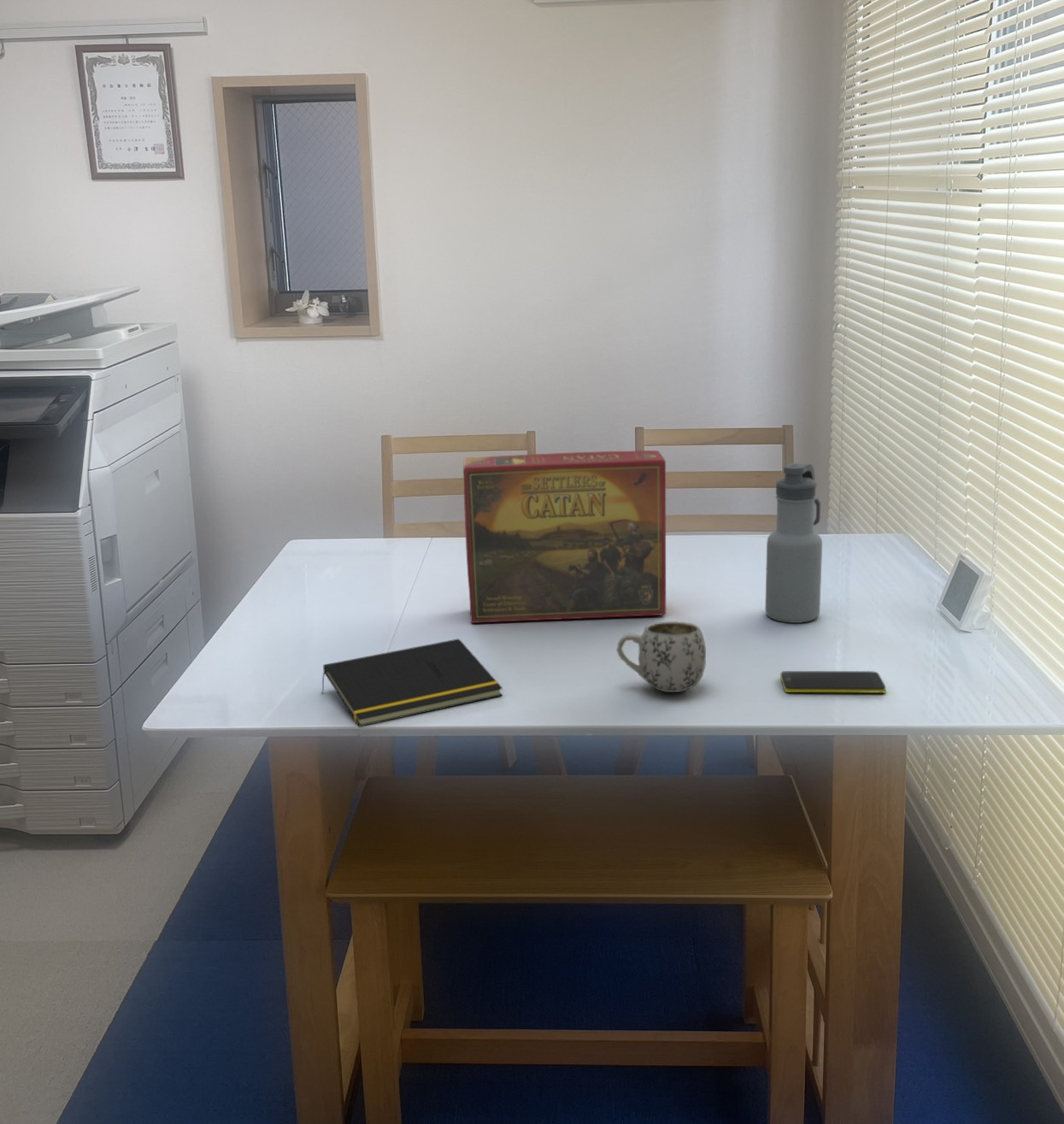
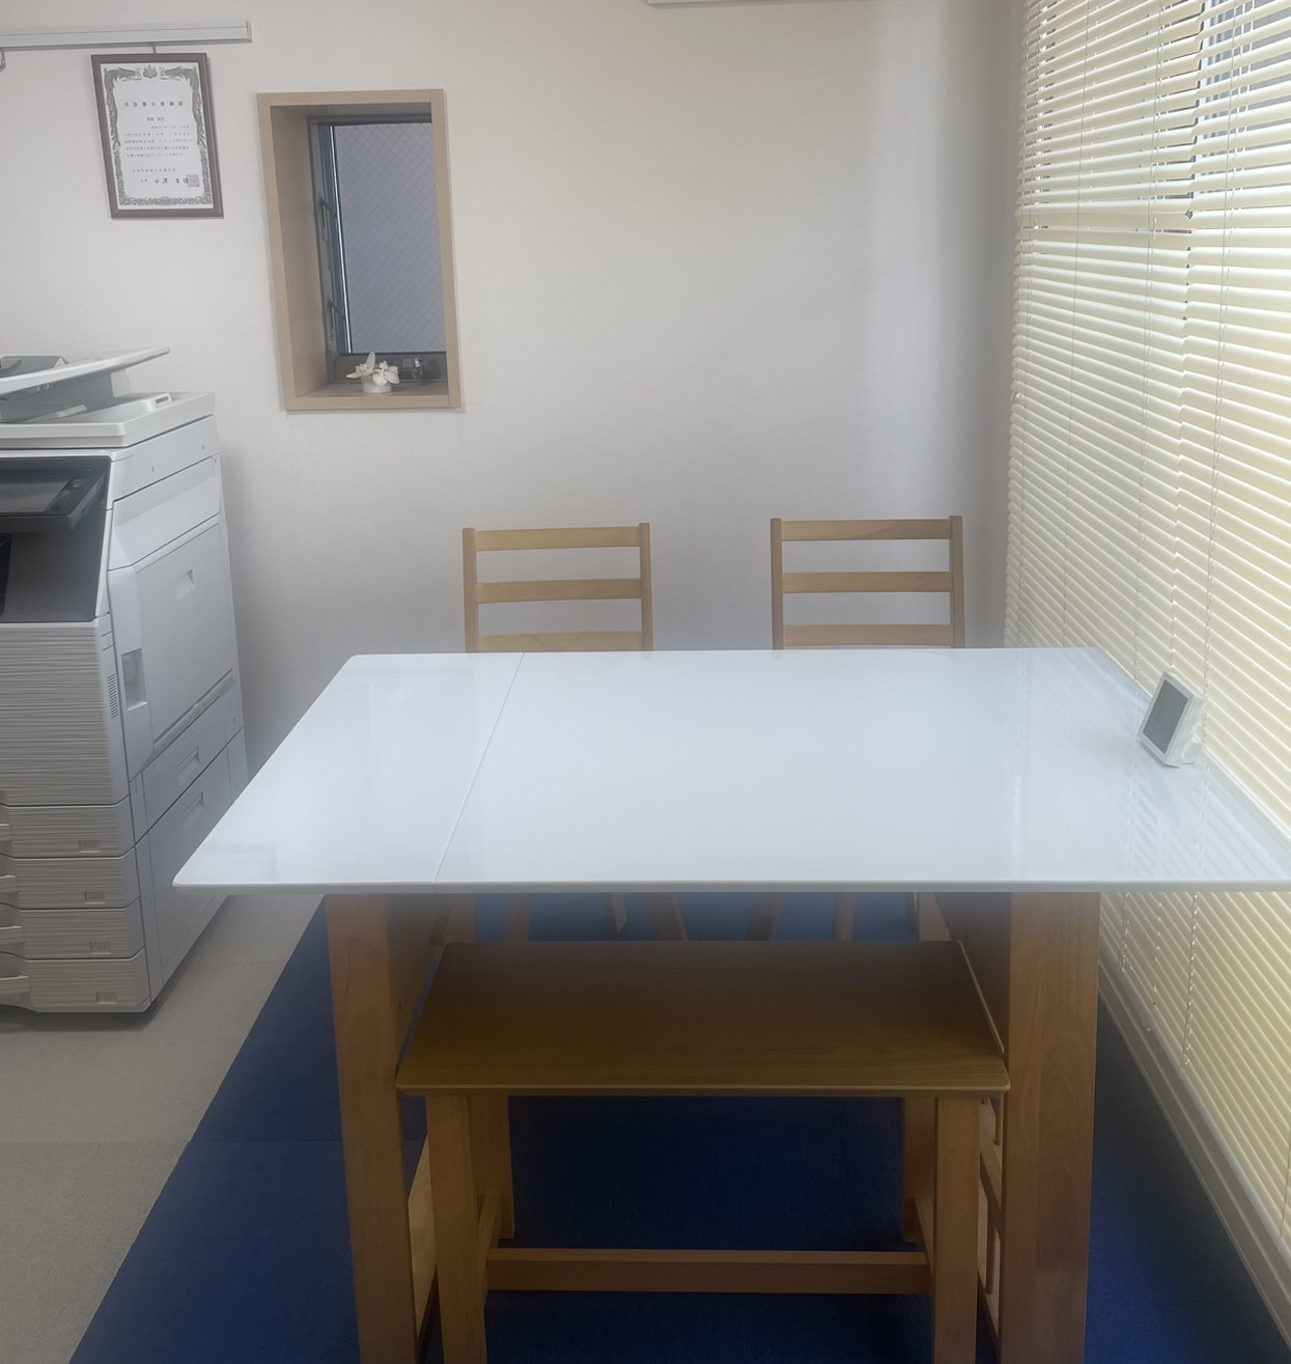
- notepad (412, 680)
- mug (661, 657)
- board game (565, 536)
- water bottle (795, 541)
- smartphone (832, 681)
